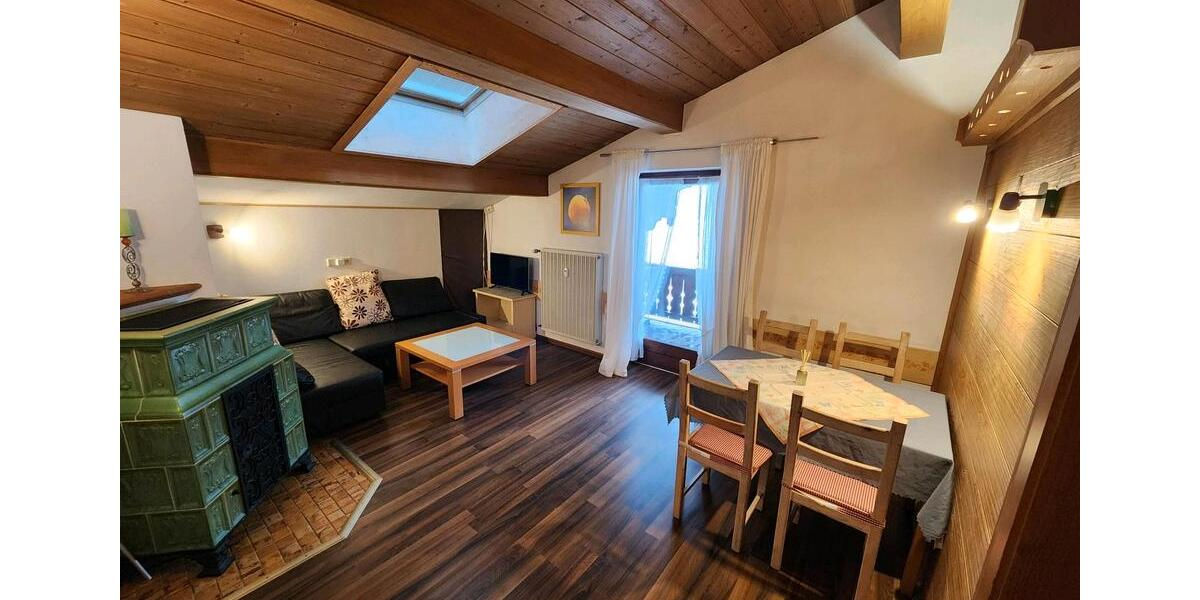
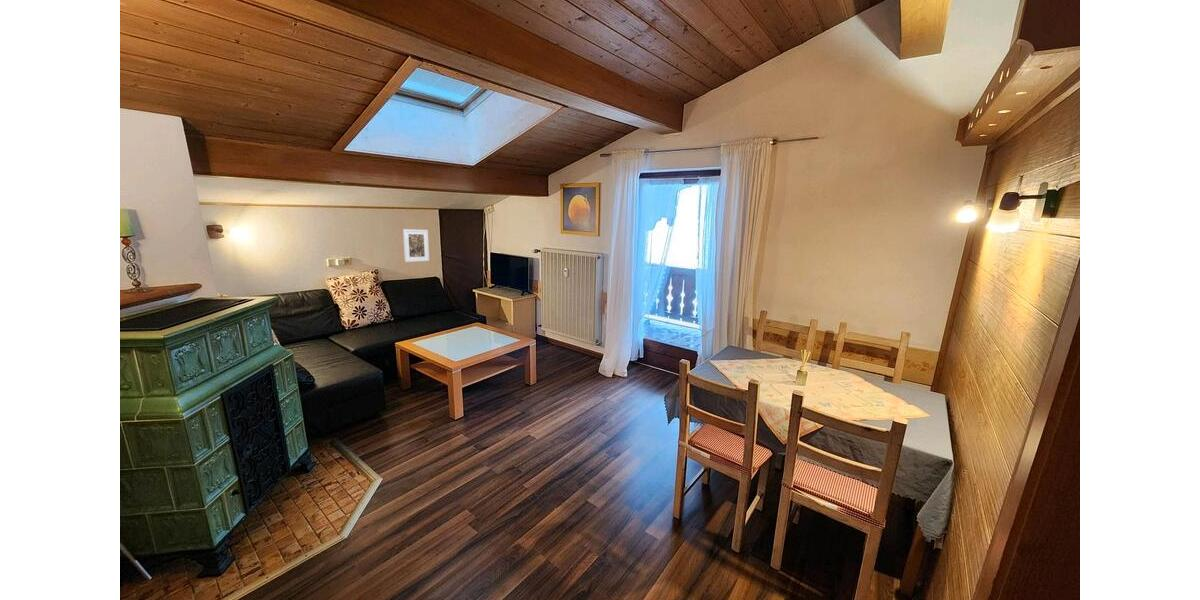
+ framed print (416, 245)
